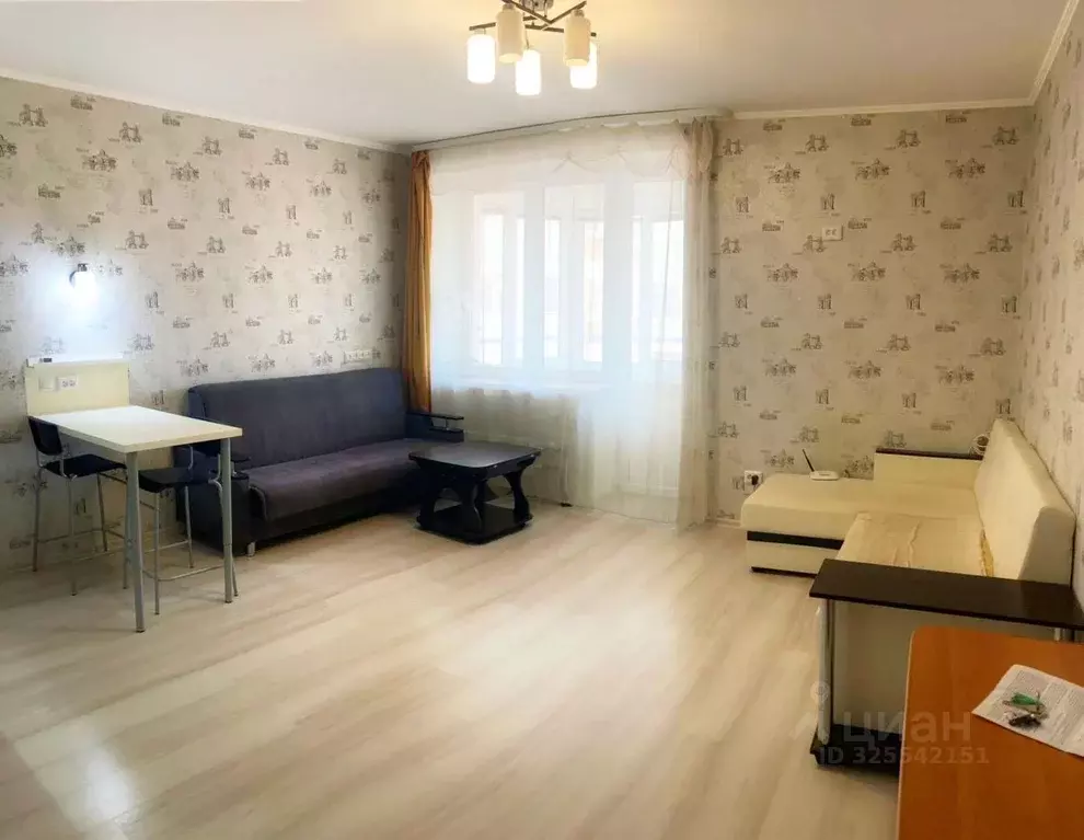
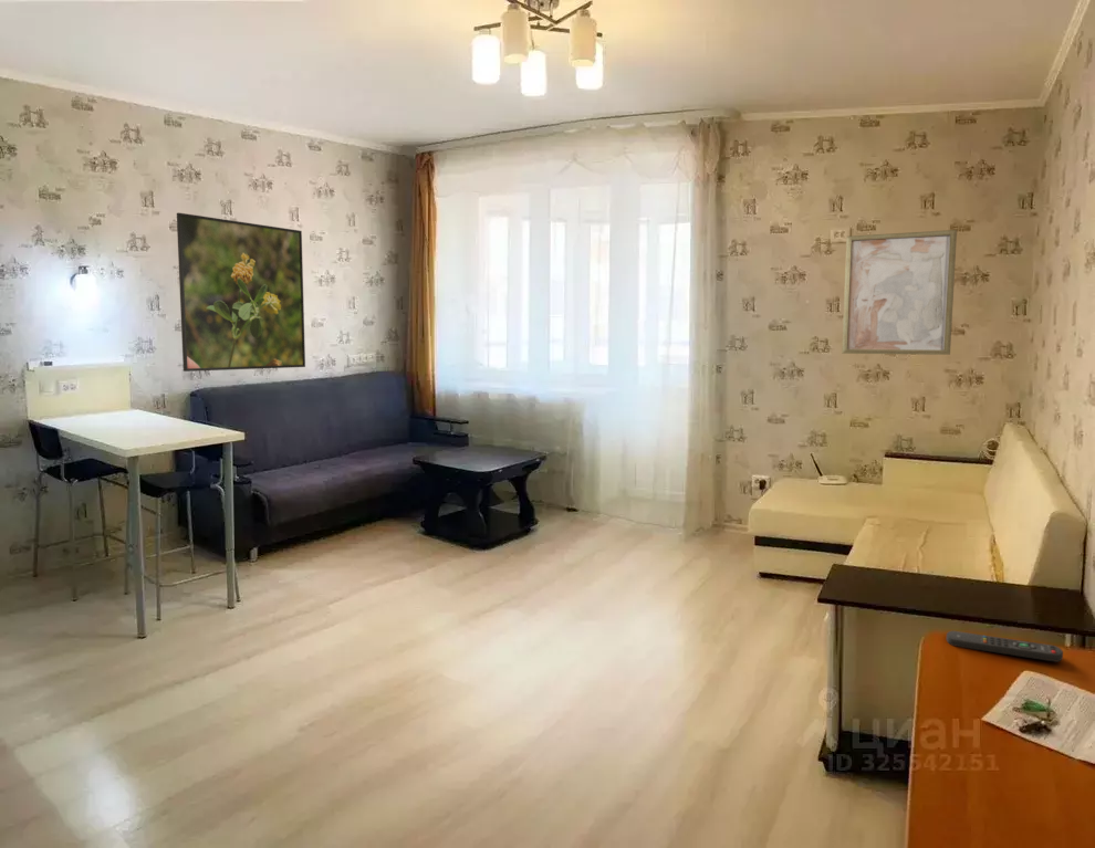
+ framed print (246, 296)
+ wall art (897, 294)
+ remote control (1002, 645)
